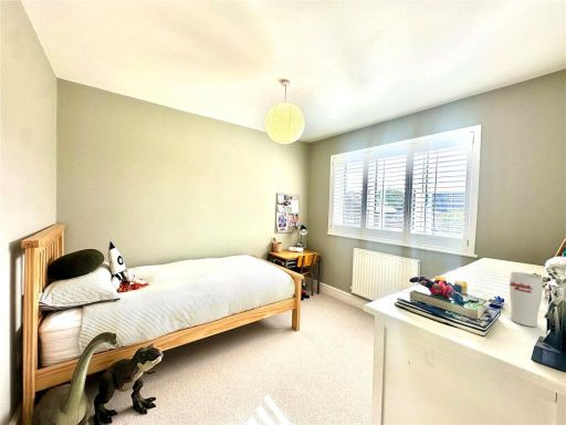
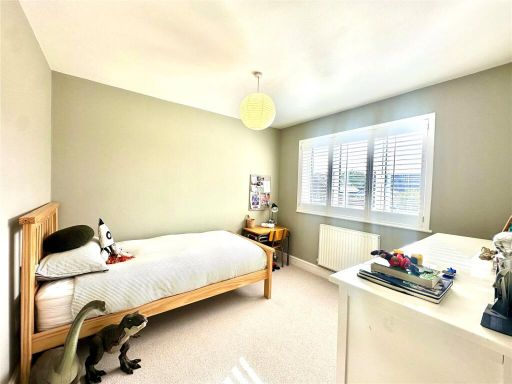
- cup (524, 298)
